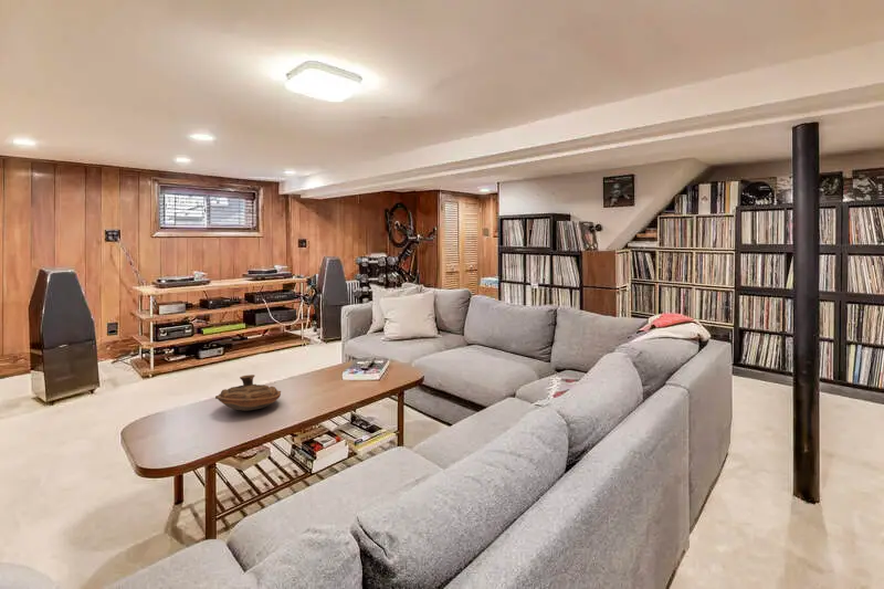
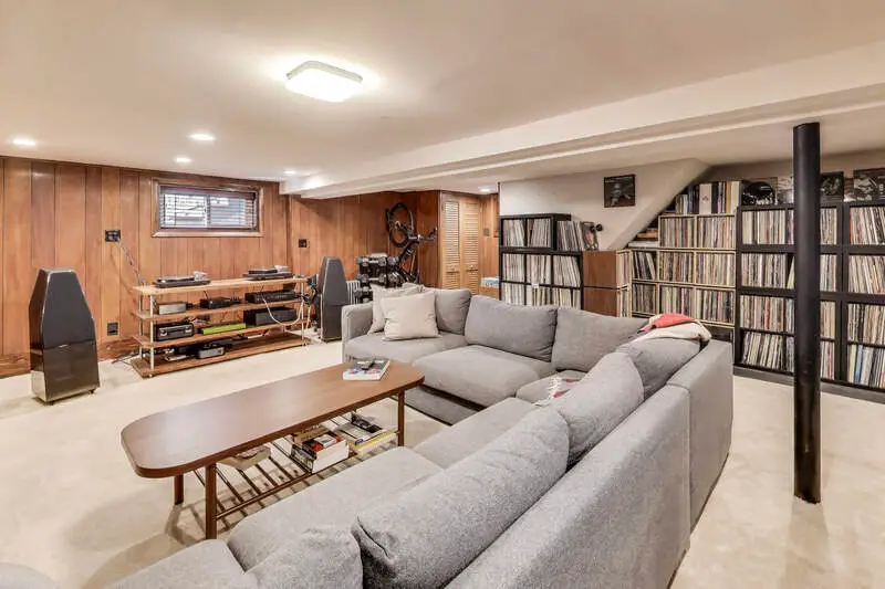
- decorative bowl (250, 391)
